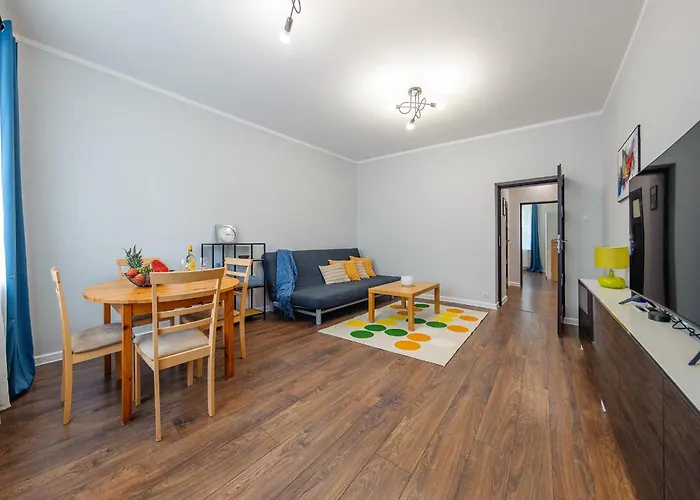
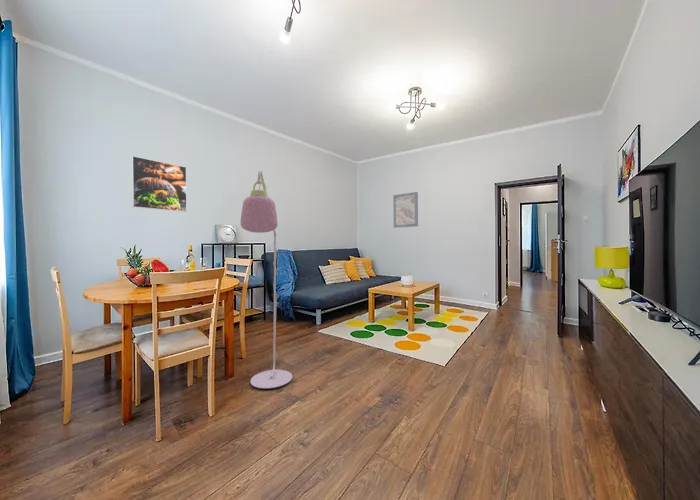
+ floor lamp (274, 279)
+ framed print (160, 185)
+ wall art (405, 210)
